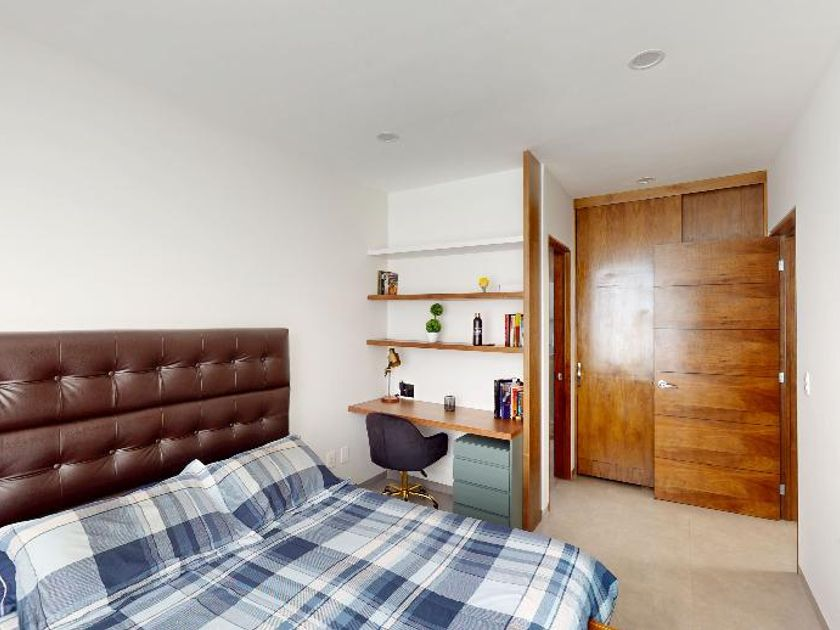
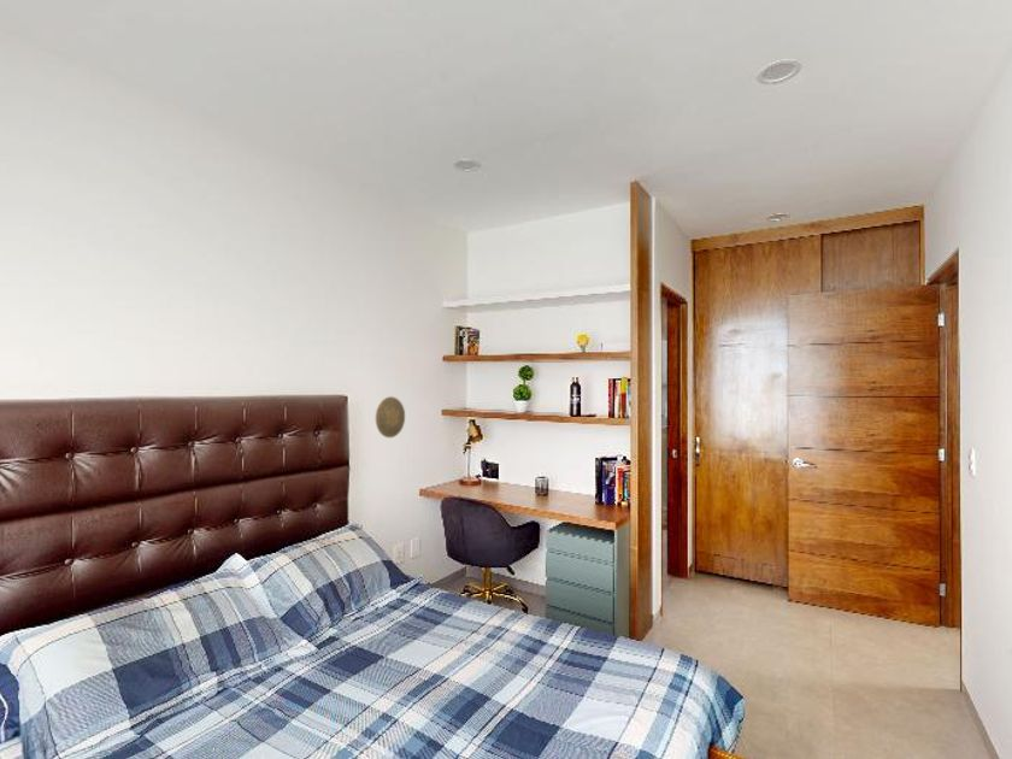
+ decorative plate (392, 417)
